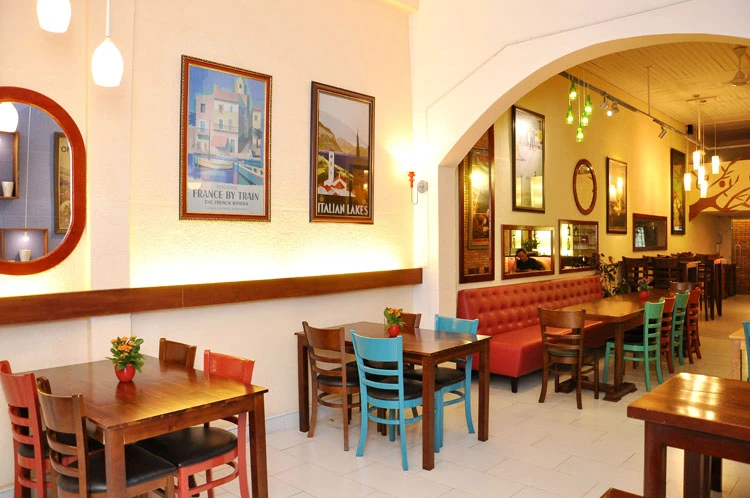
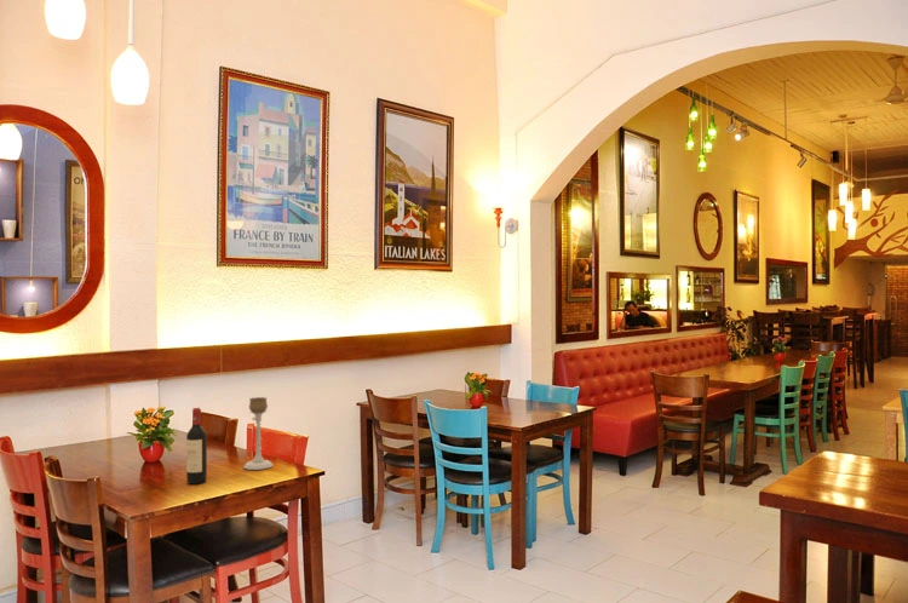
+ candle holder (258, 432)
+ wine bottle (196, 444)
